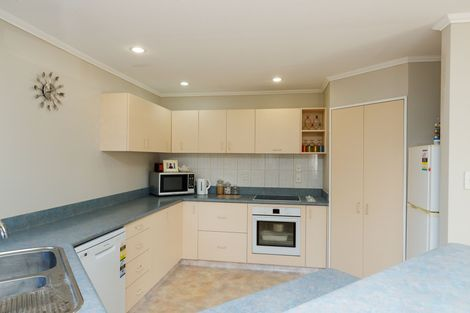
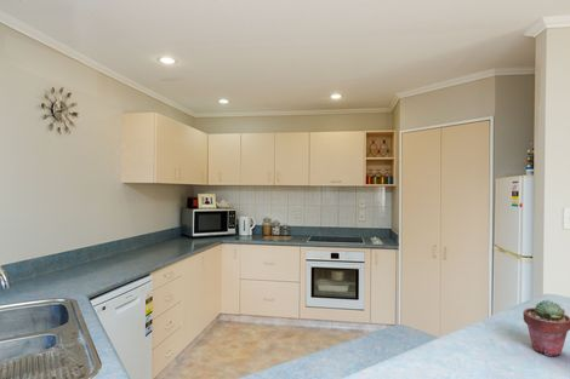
+ potted succulent (546, 325)
